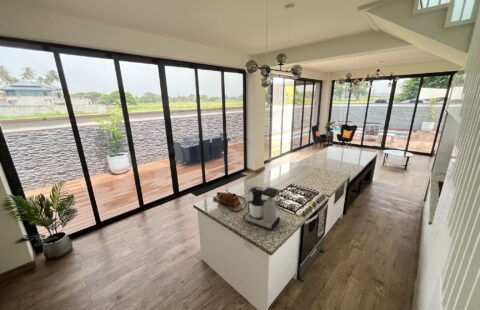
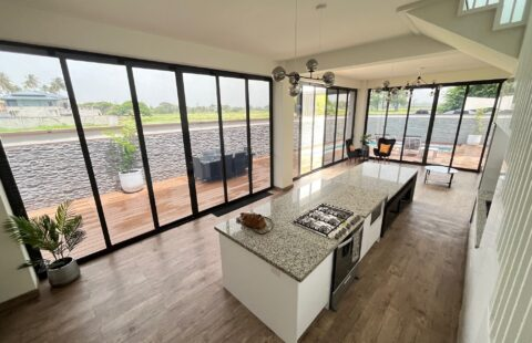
- coffee maker (261, 205)
